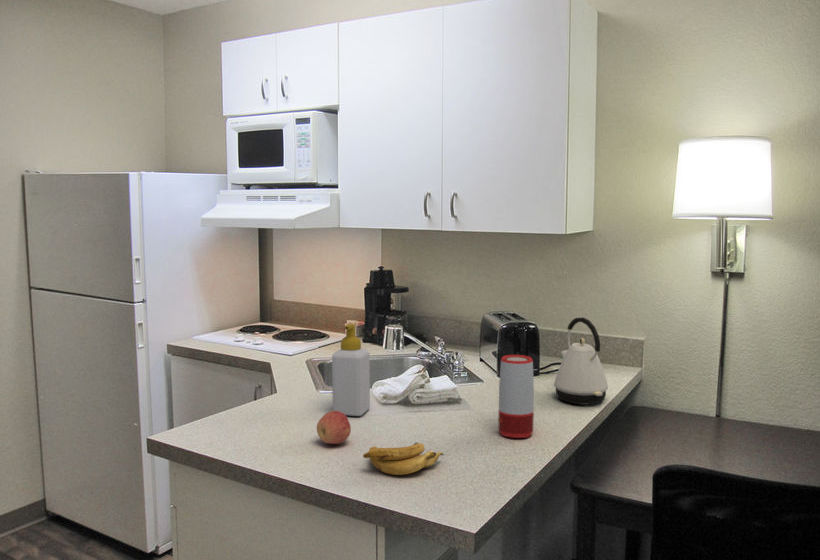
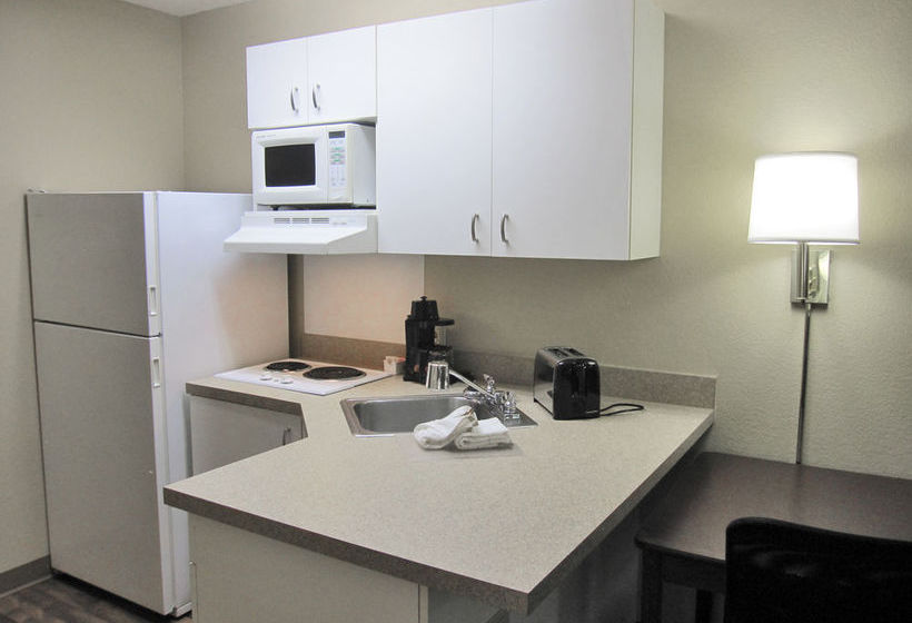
- apple (334, 427)
- kettle (580, 358)
- speaker (516, 395)
- soap bottle (351, 368)
- banana (402, 452)
